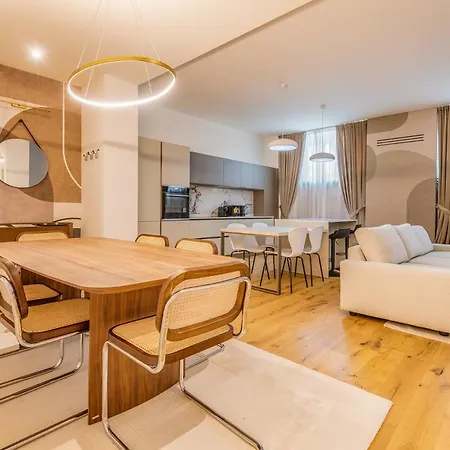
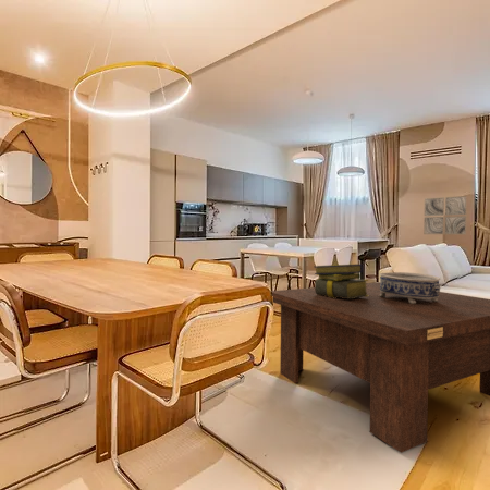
+ coffee table (388, 343)
+ decorative bowl (407, 286)
+ wall art (443, 215)
+ stack of books (339, 279)
